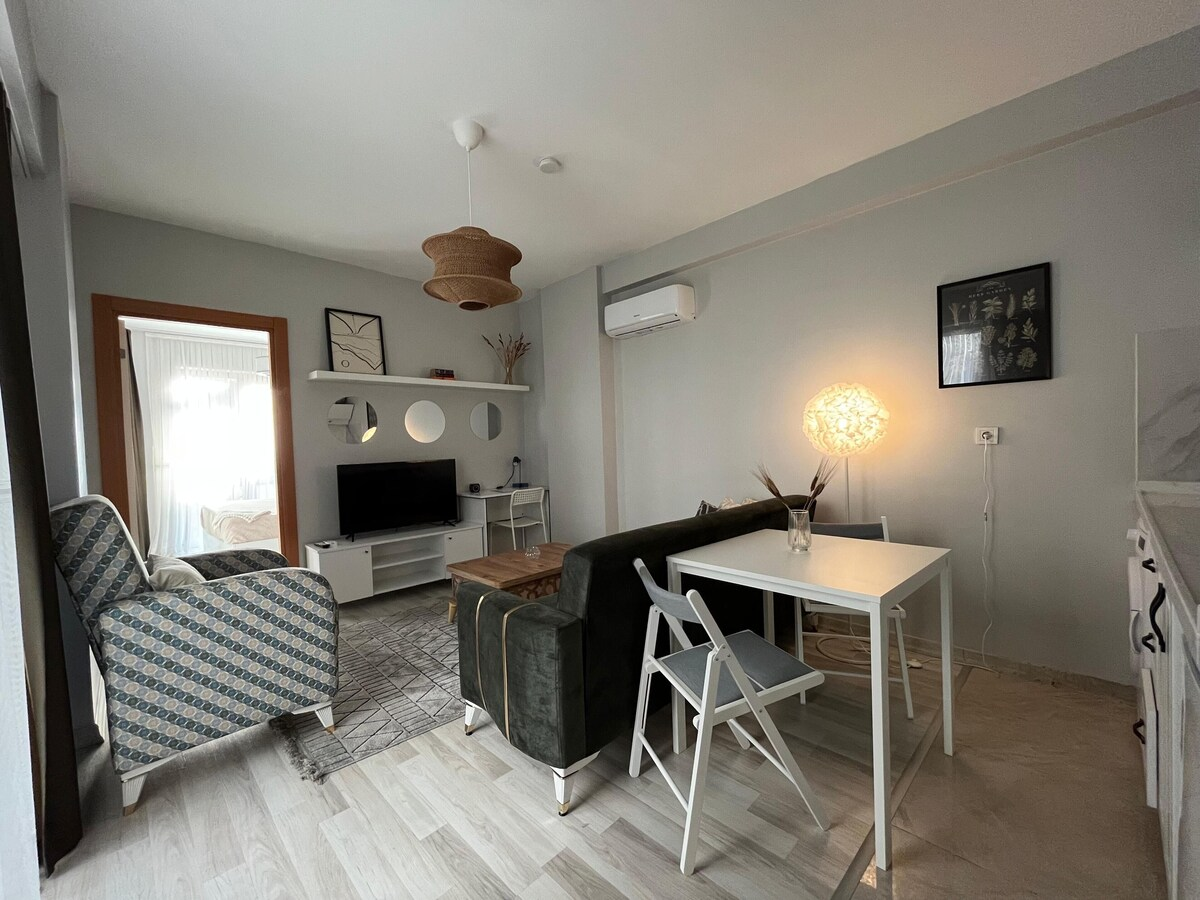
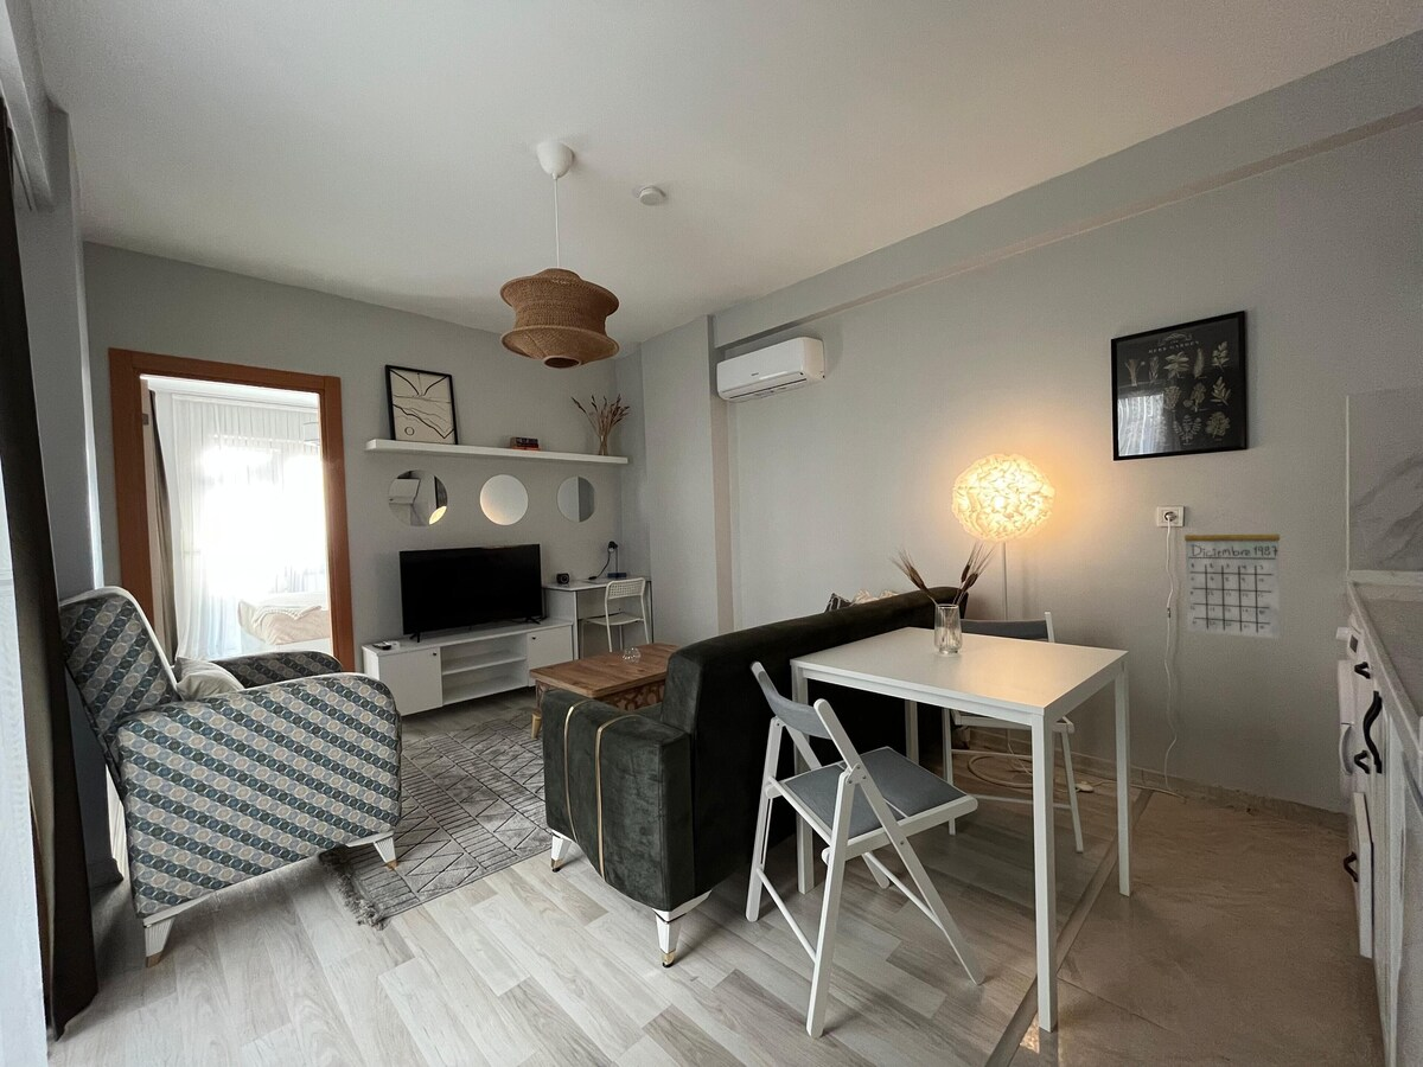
+ calendar (1231, 573)
